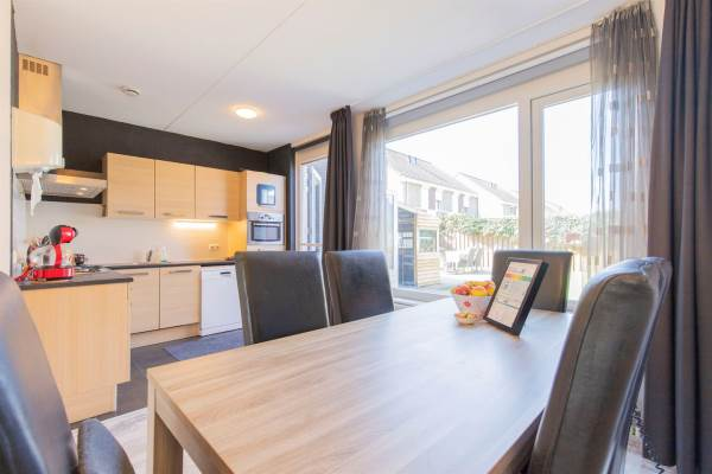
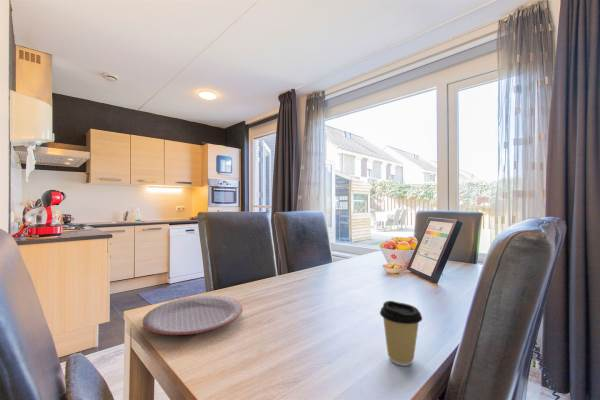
+ coffee cup (400, 332)
+ plate (195, 315)
